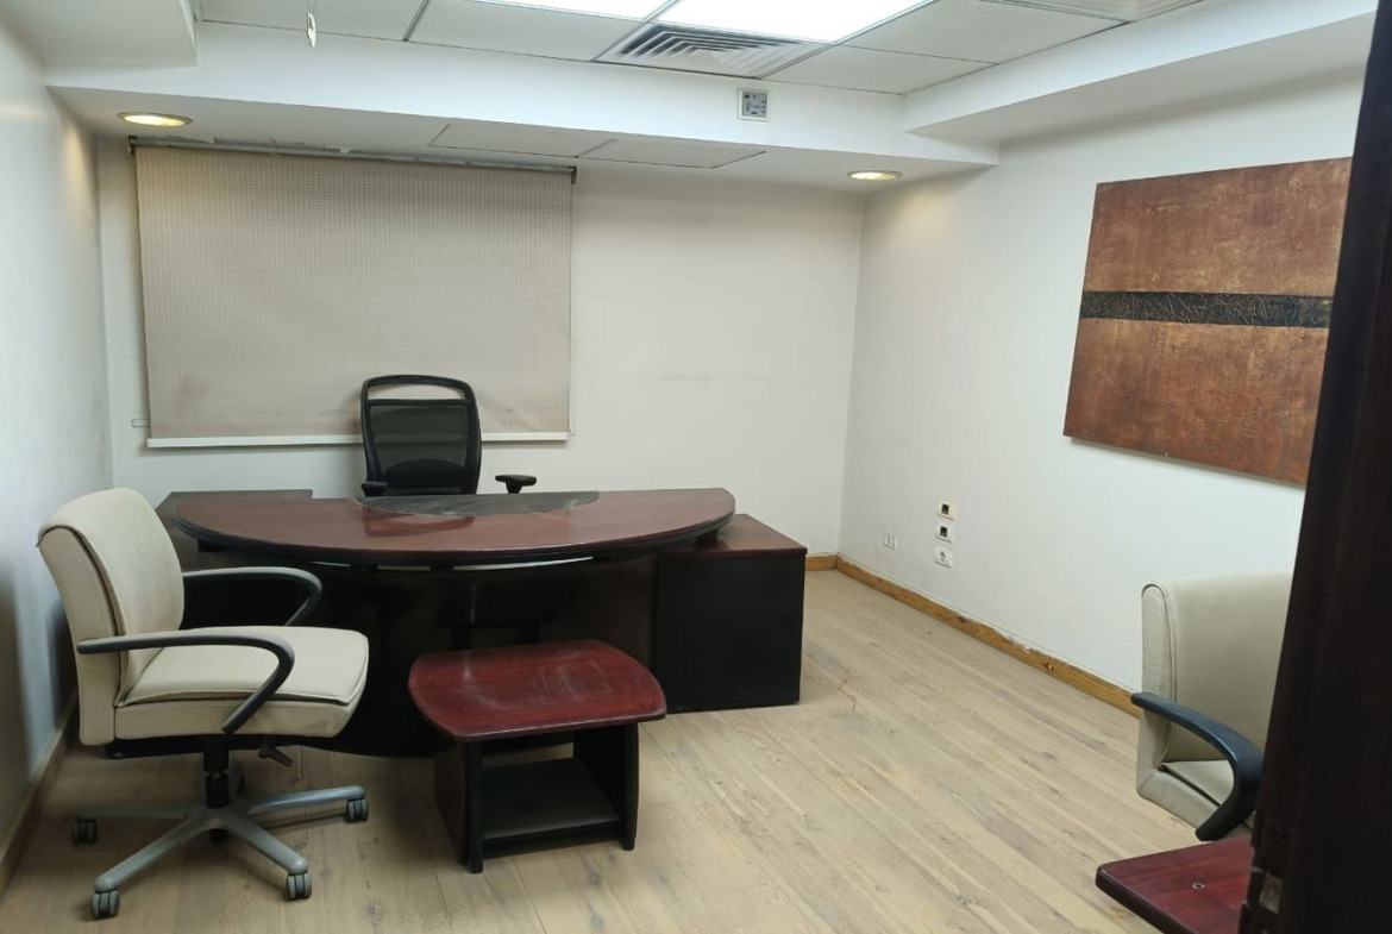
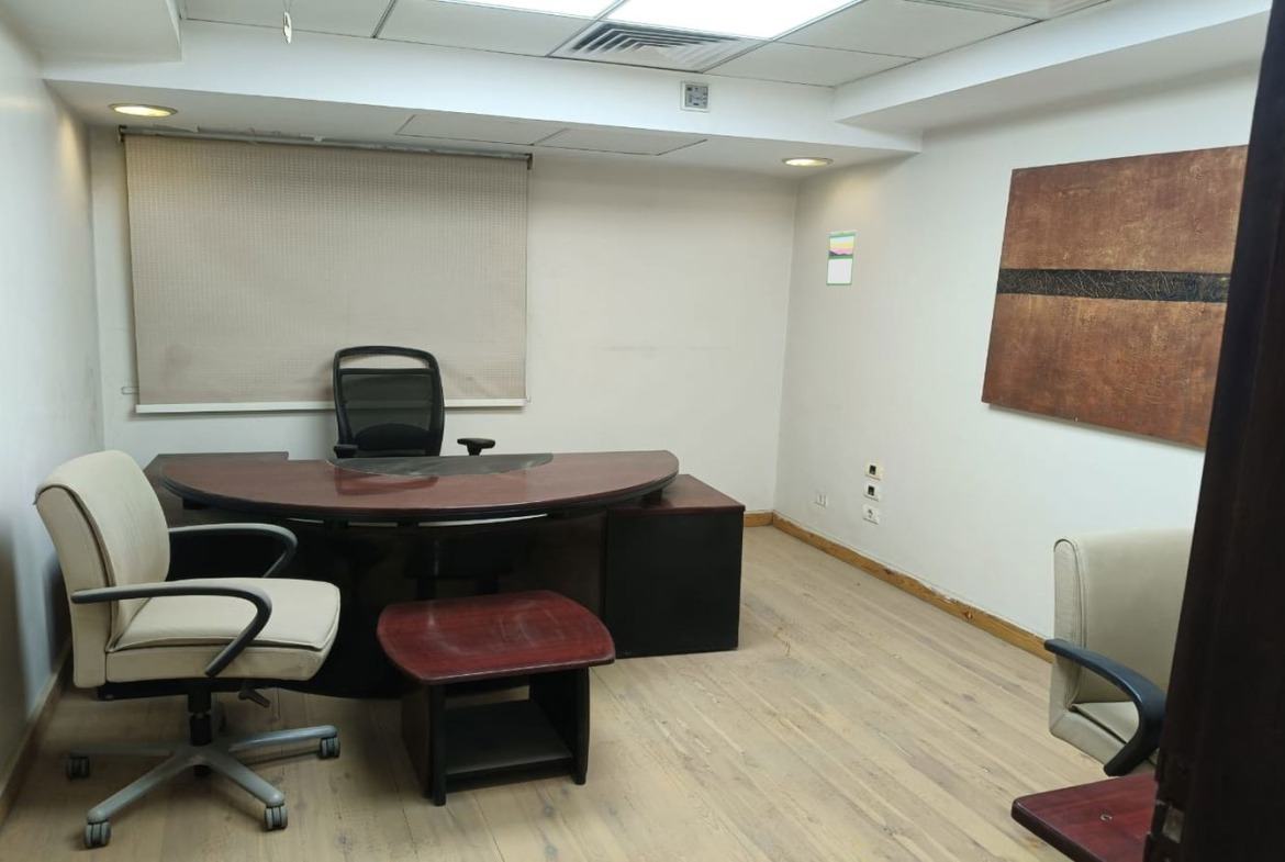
+ calendar (840, 258)
